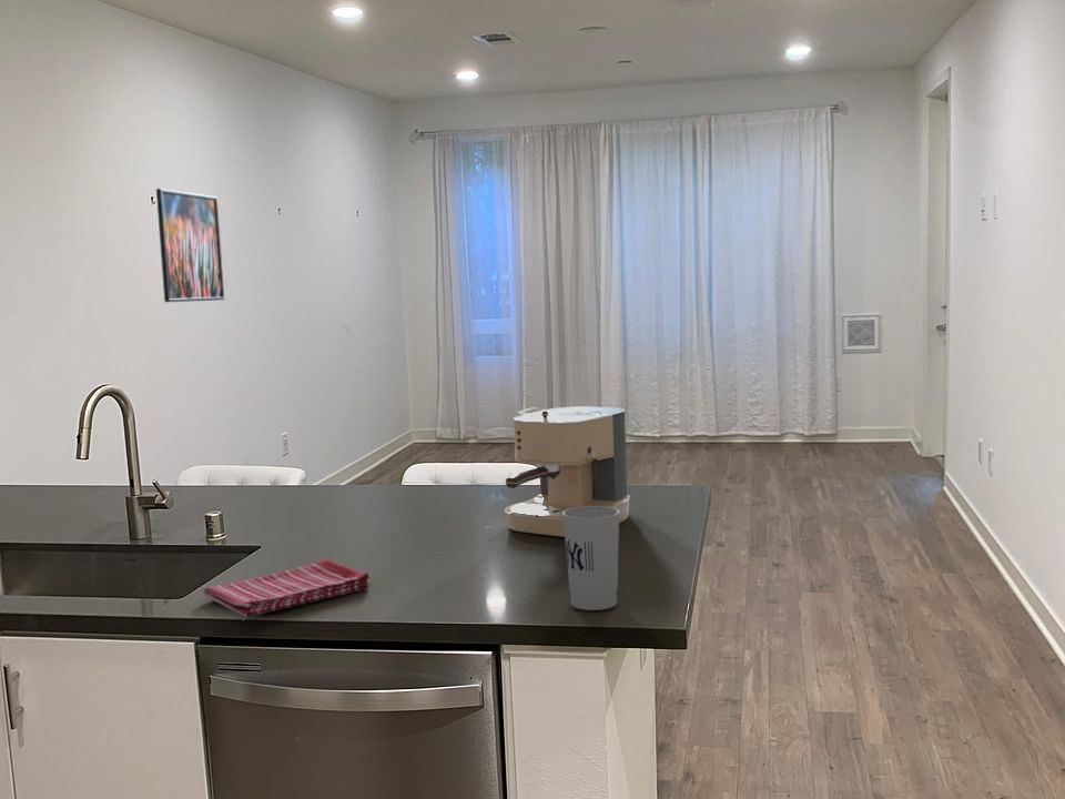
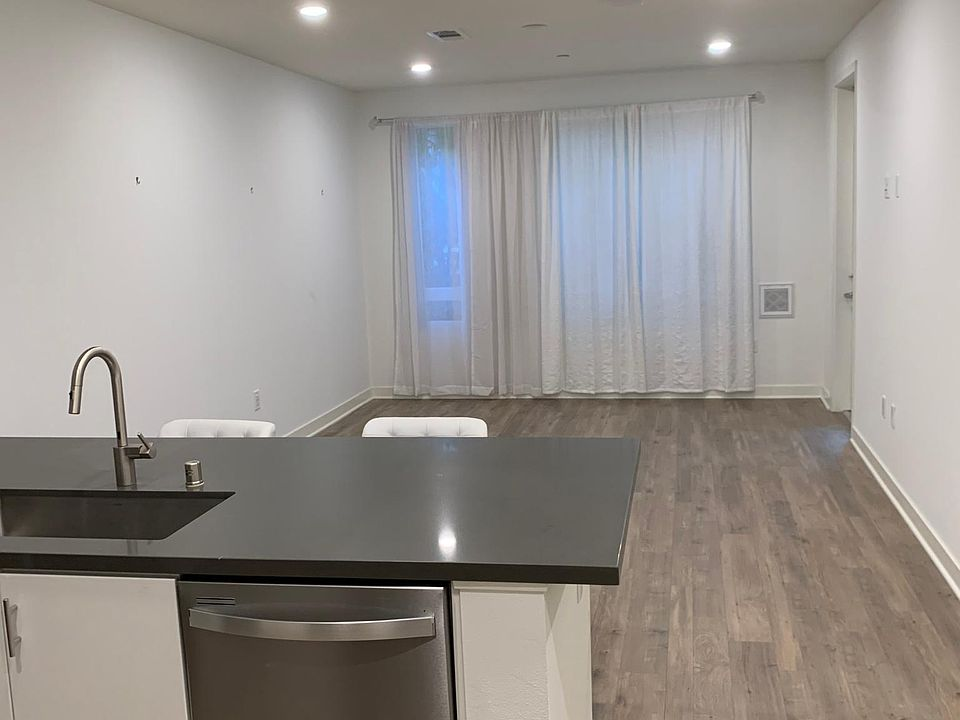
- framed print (192, 246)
- dish towel (287, 585)
- cup (592, 557)
- coffee maker (560, 466)
